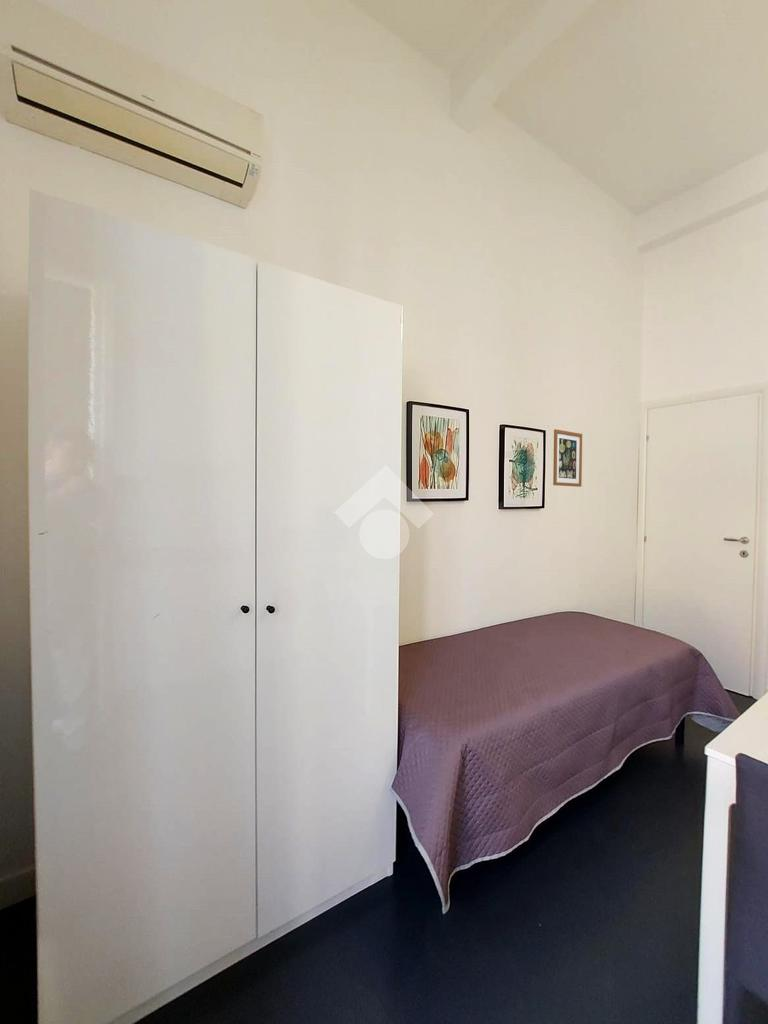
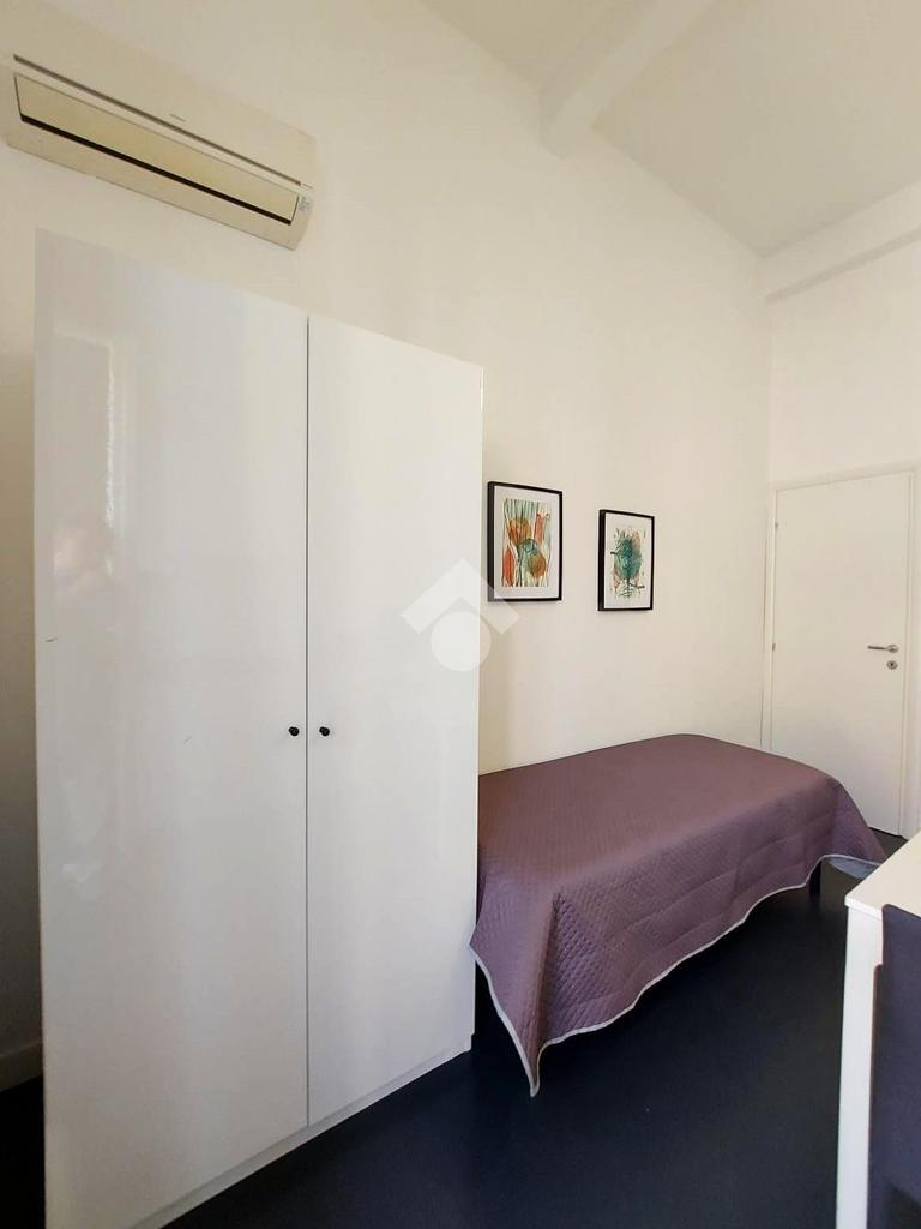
- wall art (568, 458)
